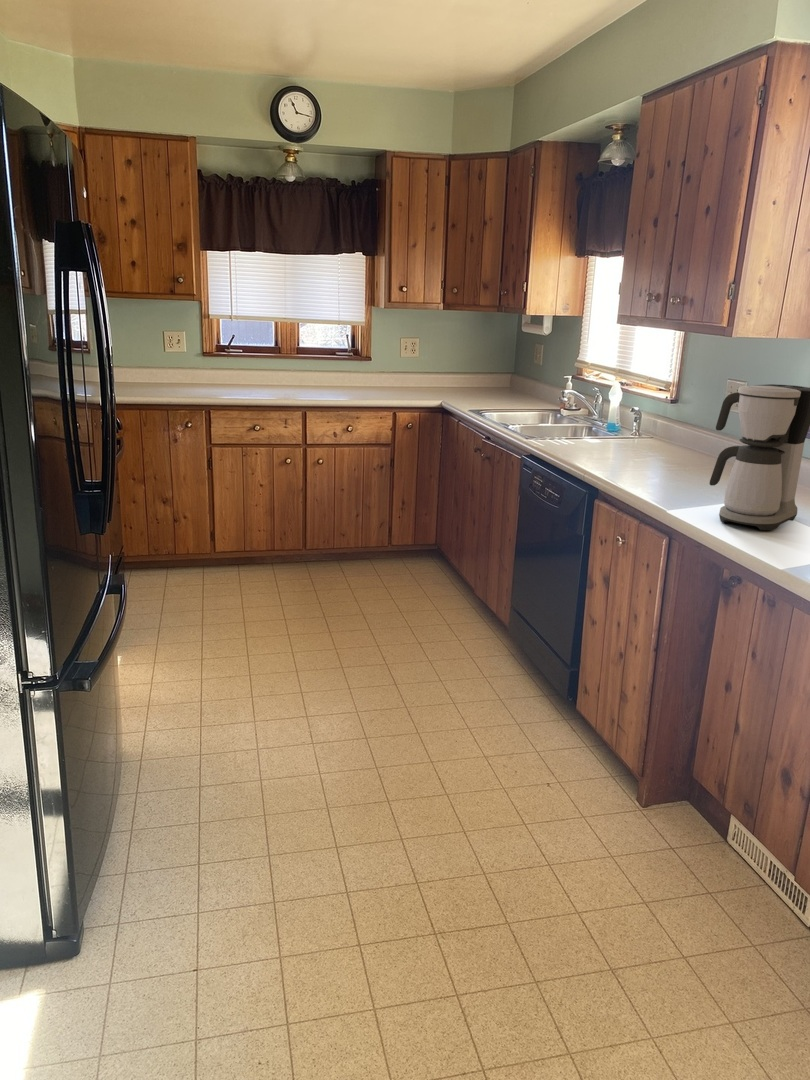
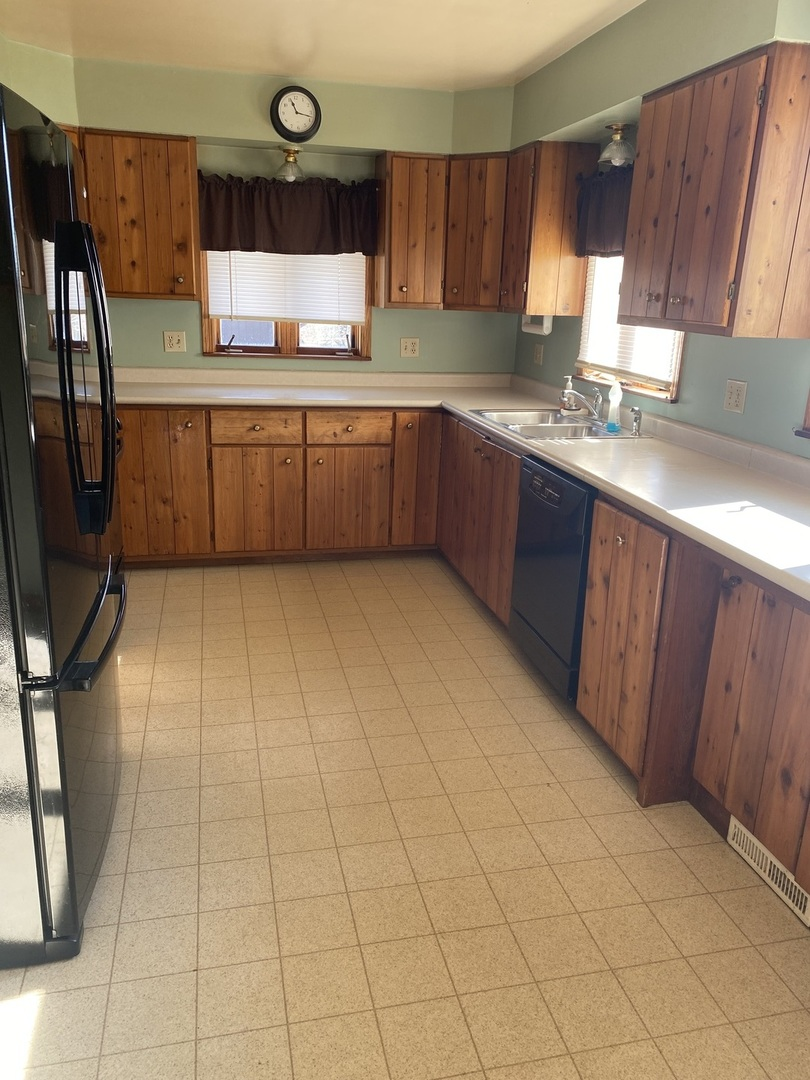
- coffee maker (759, 452)
